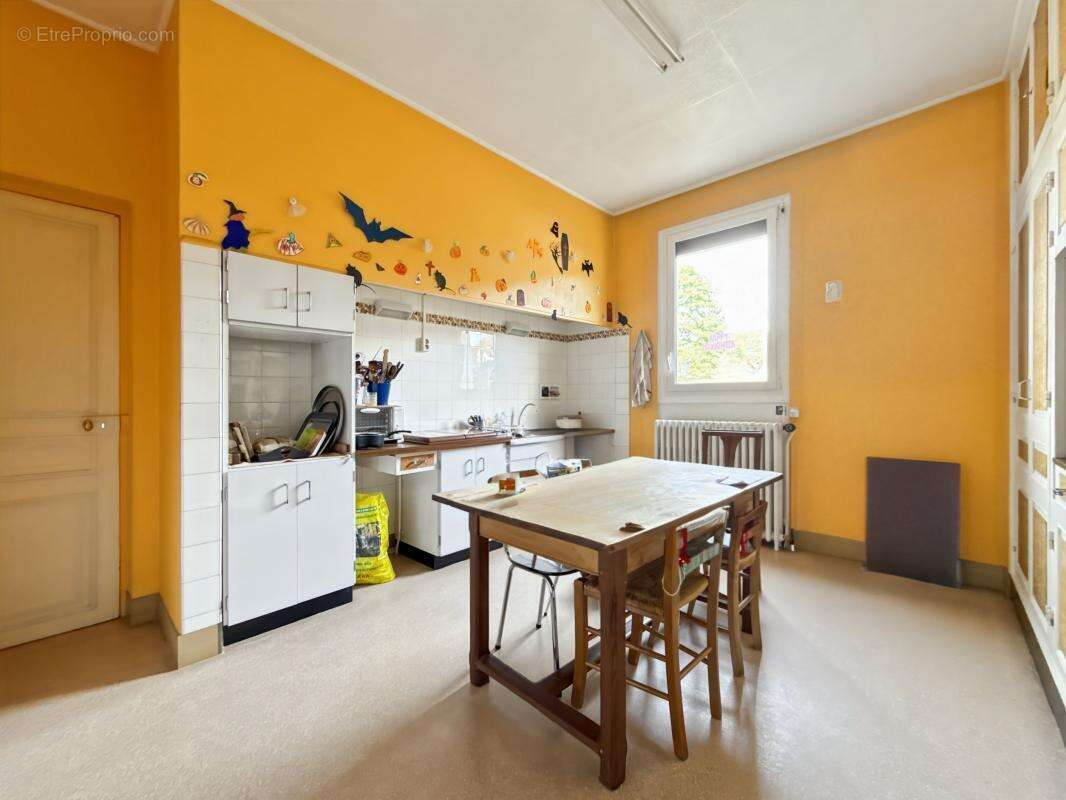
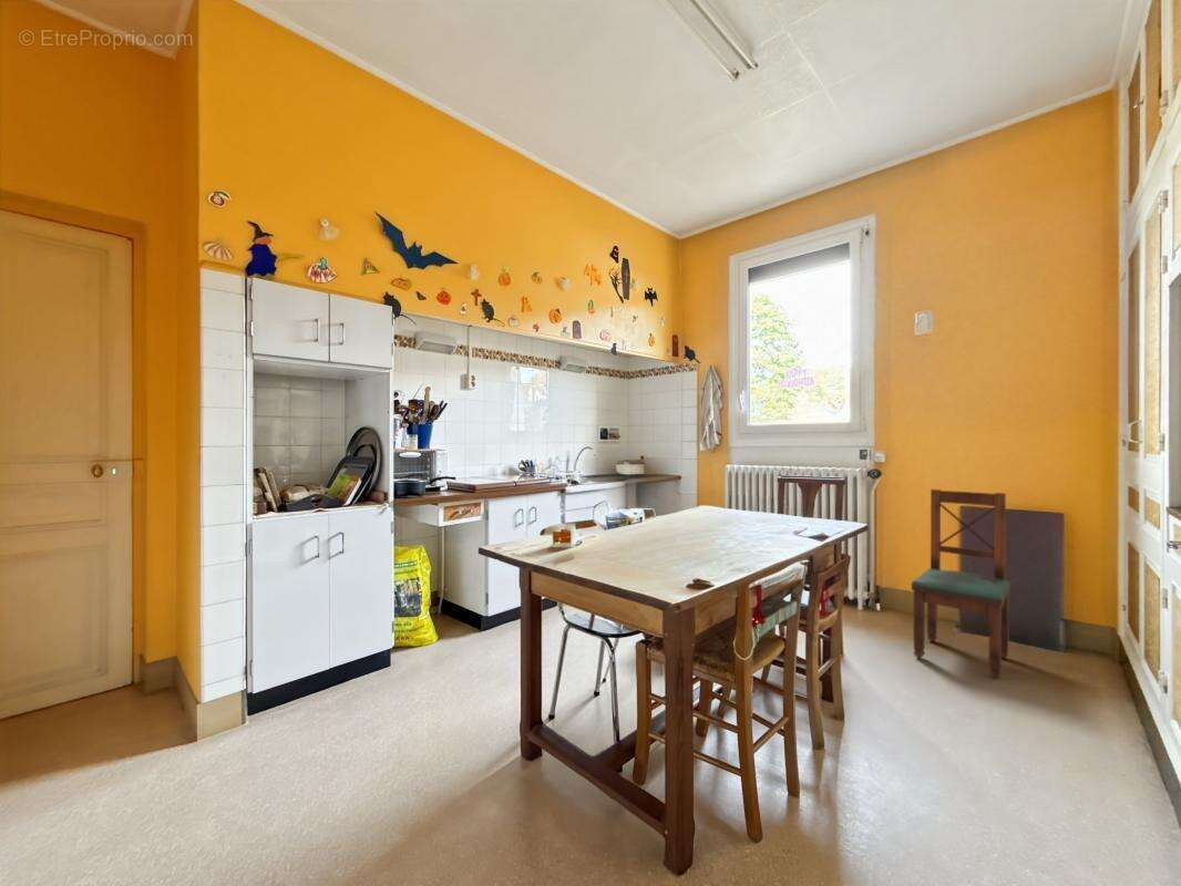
+ dining chair (961, 575)
